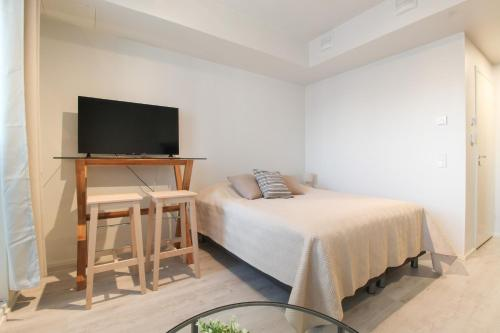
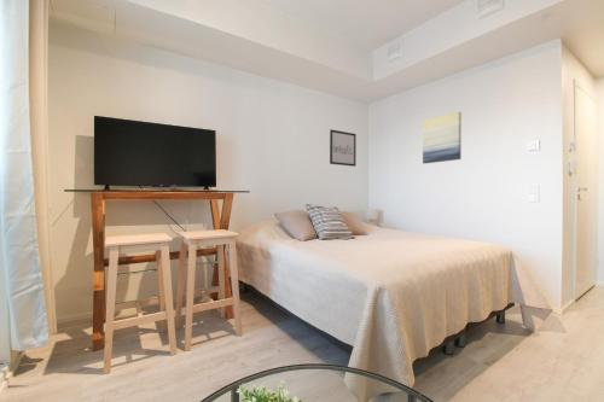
+ wall art (440, 139)
+ wall art (343, 148)
